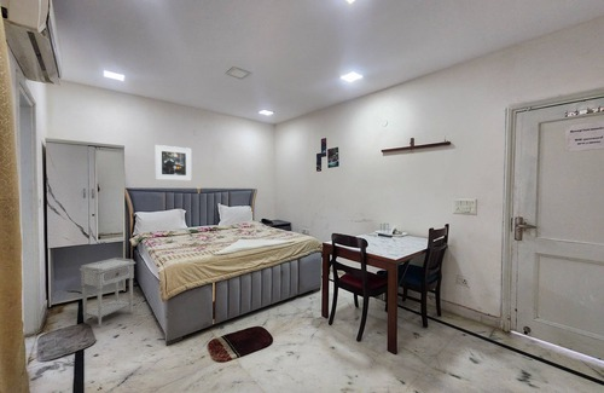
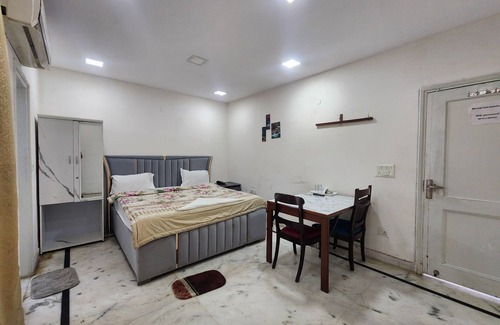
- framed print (174, 163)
- nightstand (106, 284)
